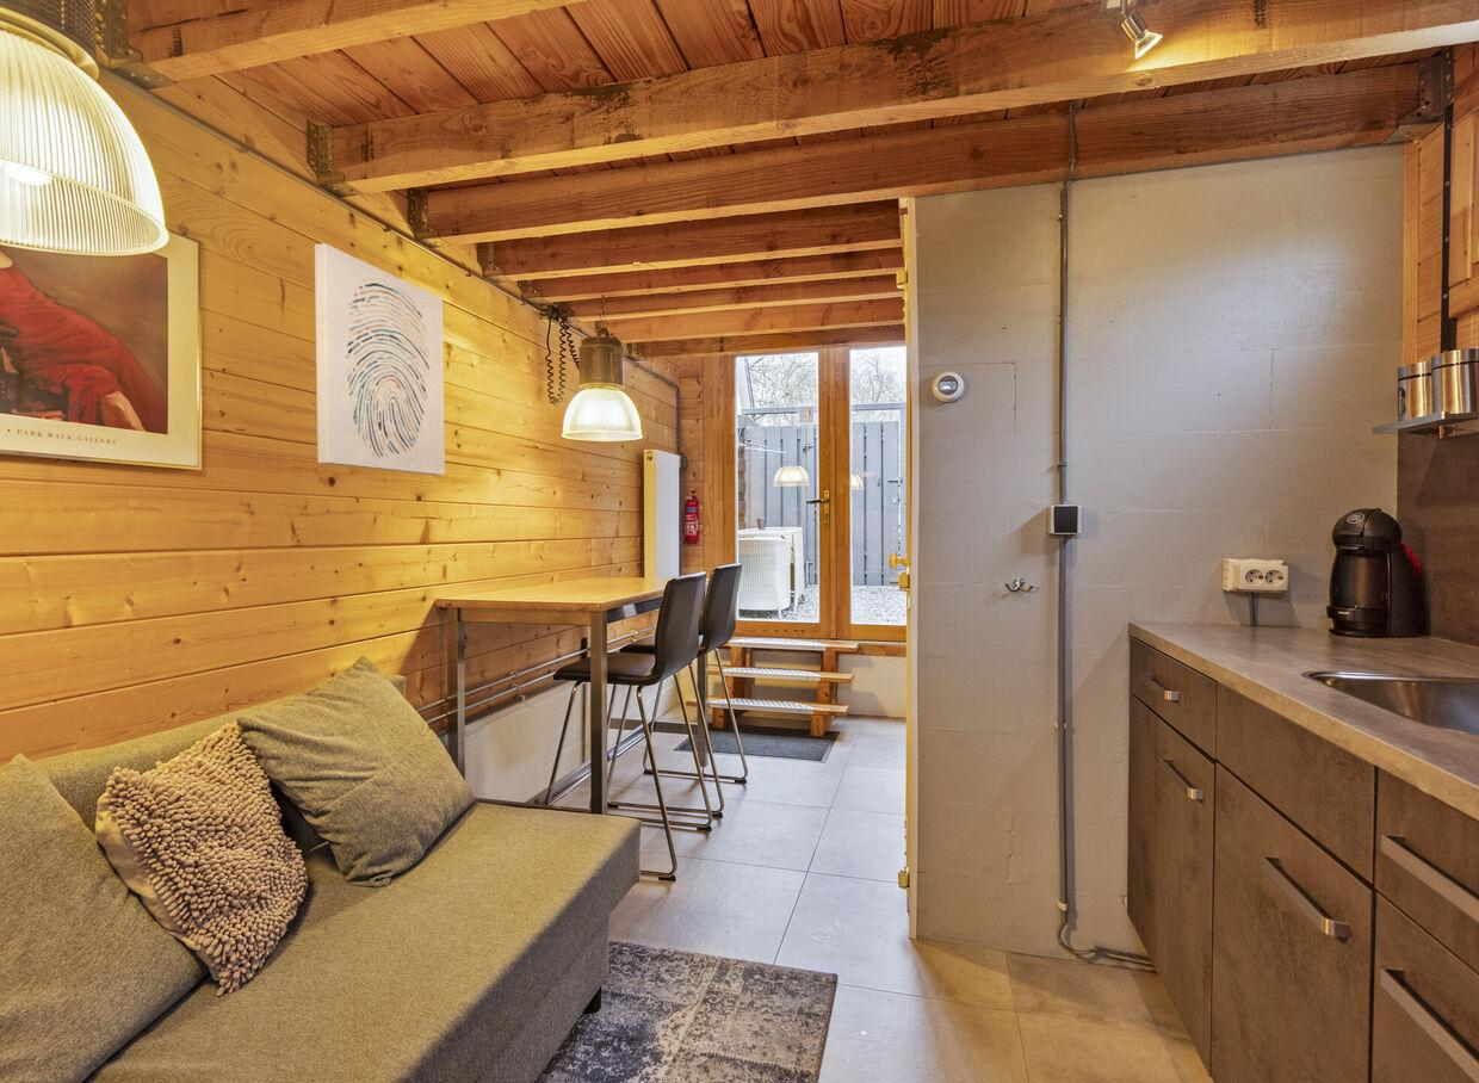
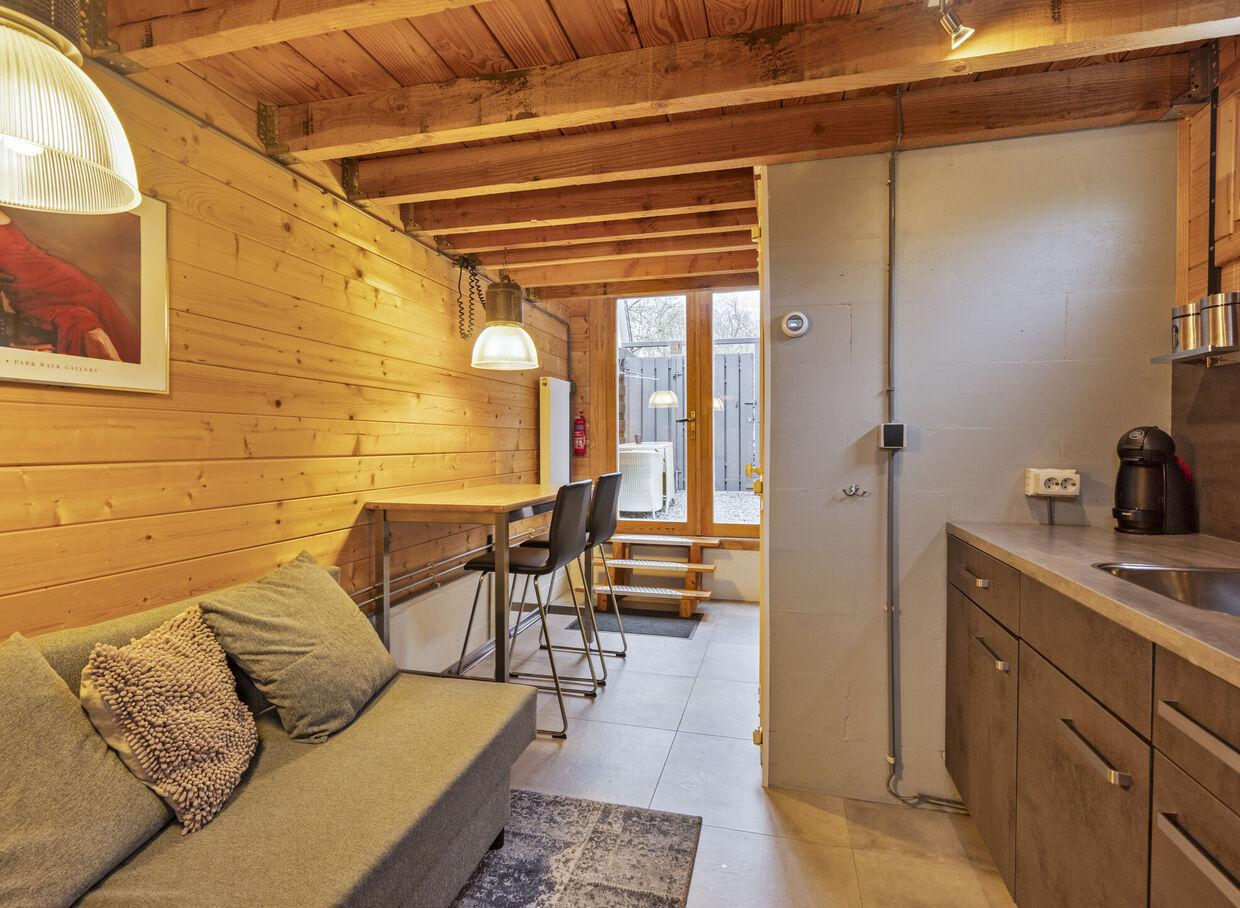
- wall art (386, 372)
